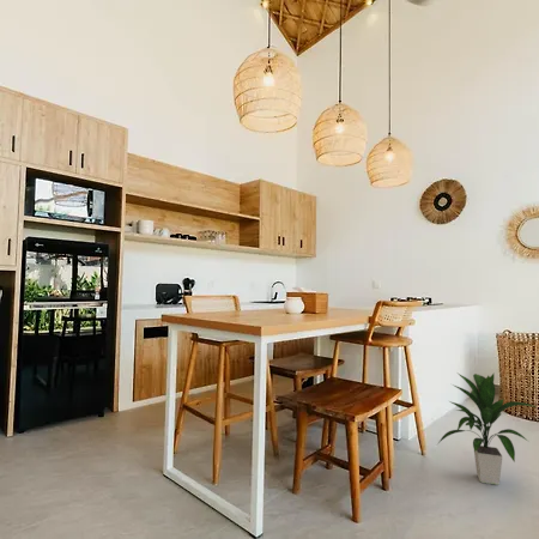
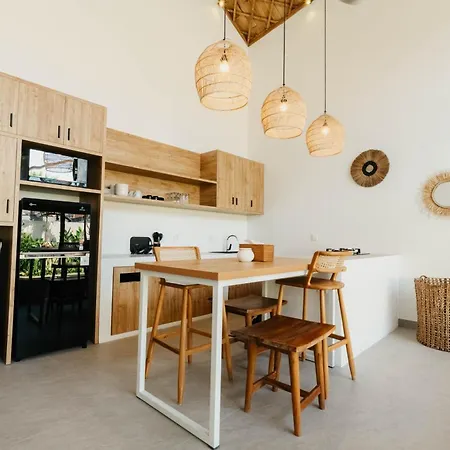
- indoor plant (482, 423)
